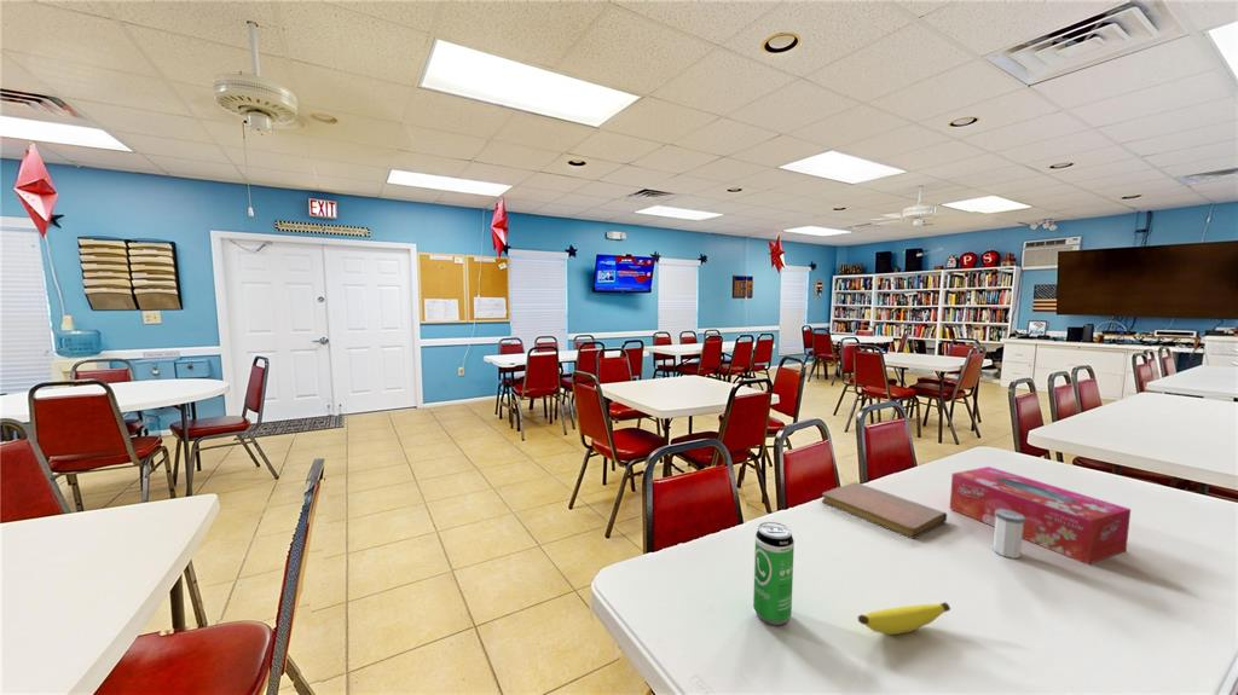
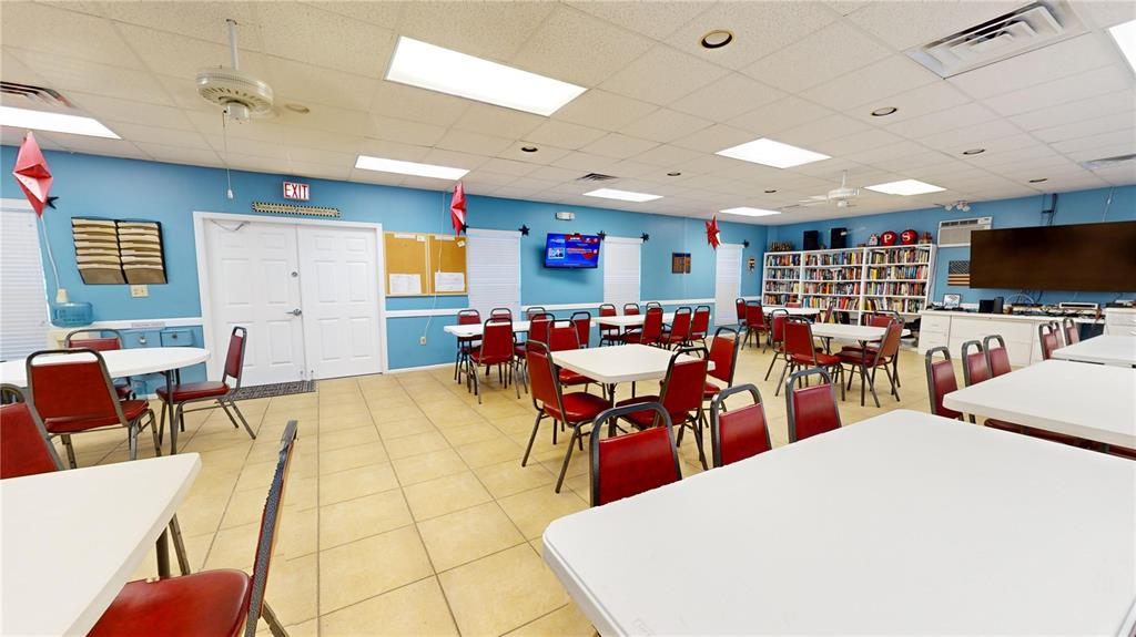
- tissue box (1031, 508)
- beverage can (773, 572)
- notebook (880, 506)
- salt shaker (1007, 533)
- banana (898, 615)
